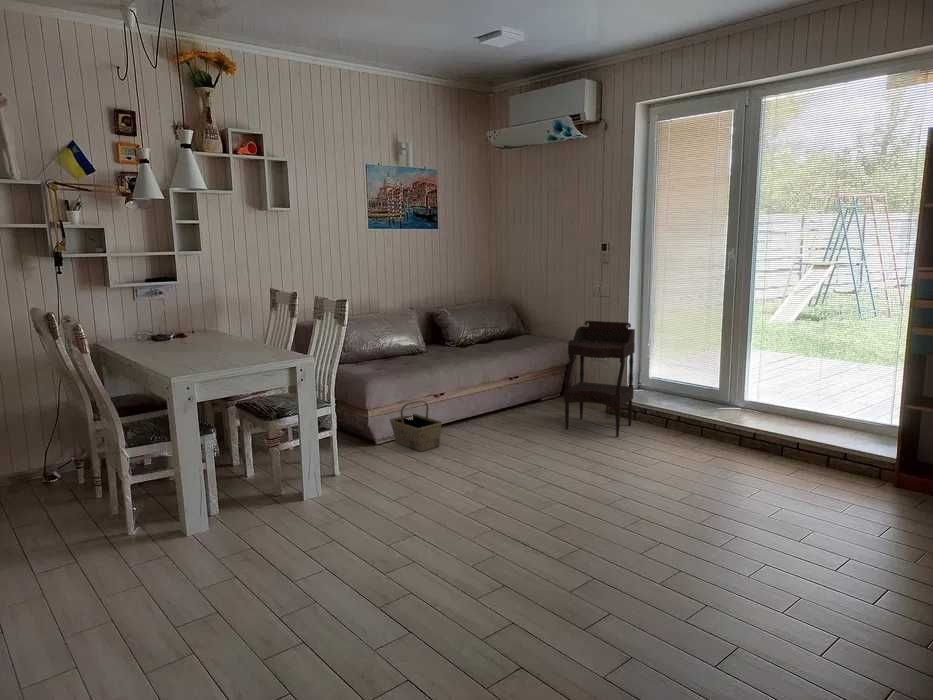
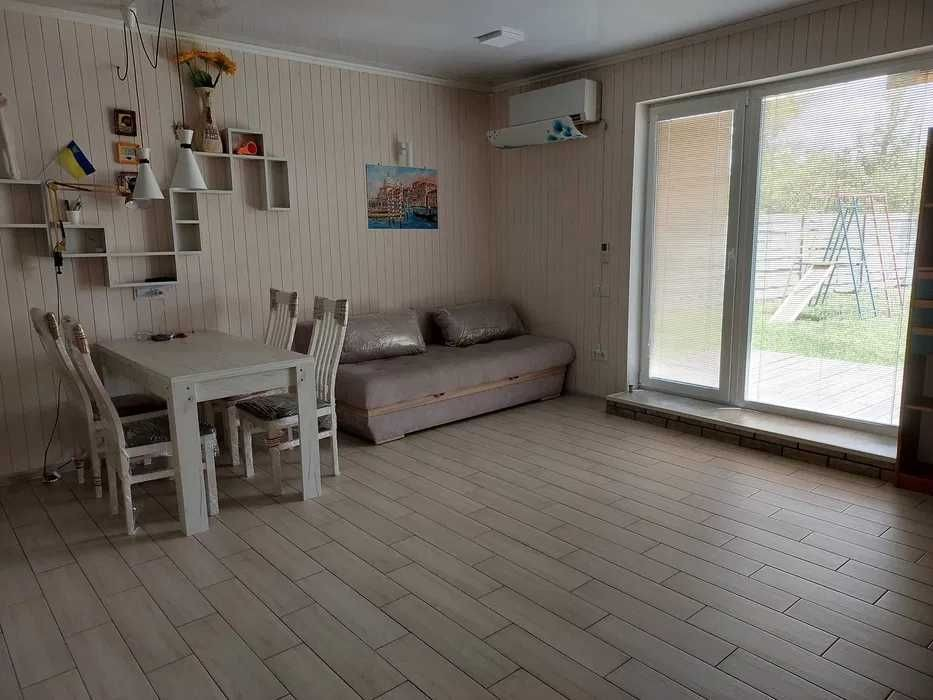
- side table (597, 383)
- basket (415, 423)
